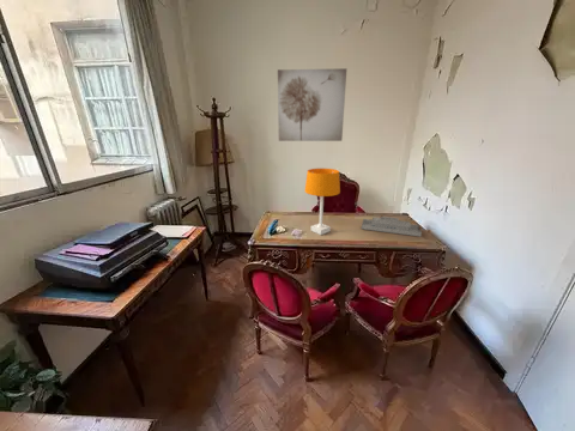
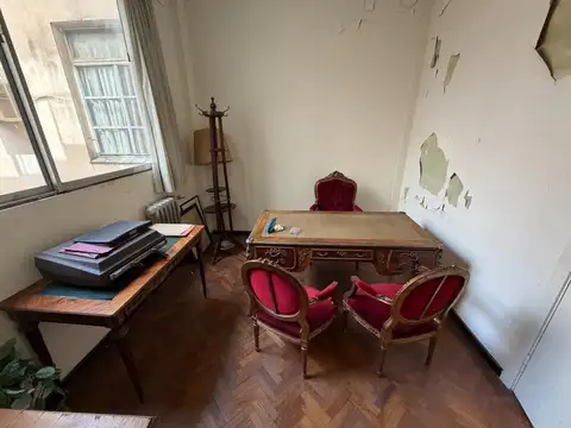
- desk lamp (321, 201)
- wall art (310, 107)
- desk organizer (391, 224)
